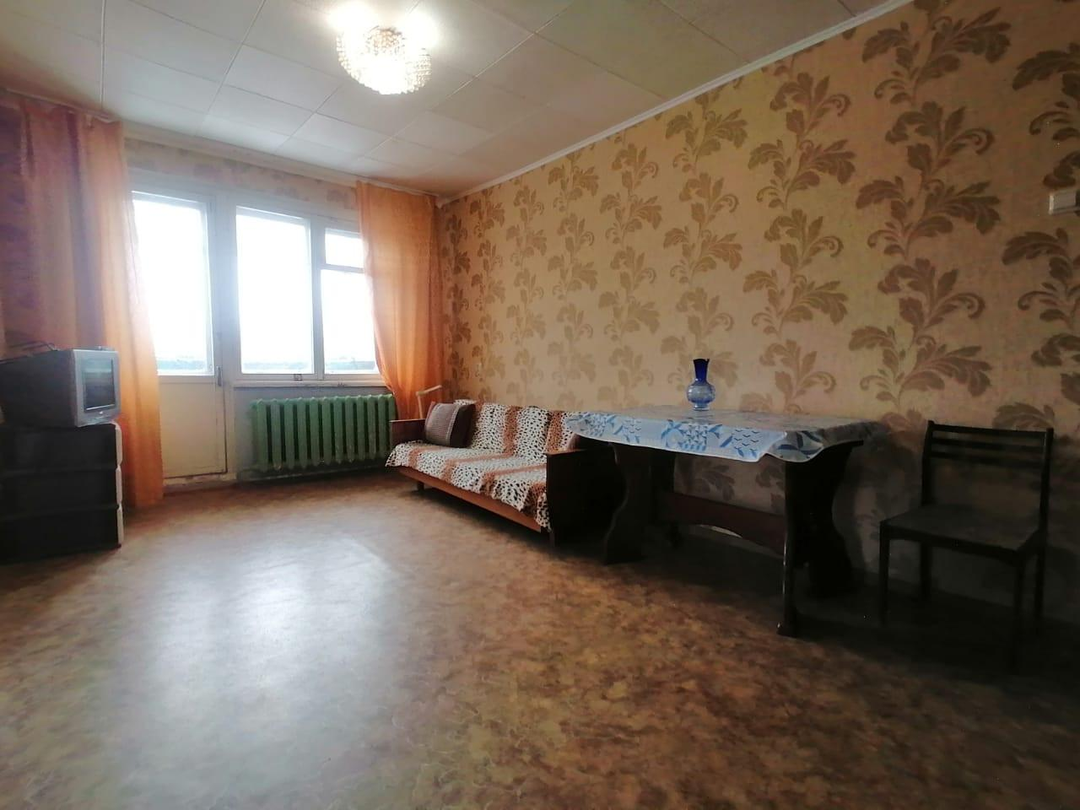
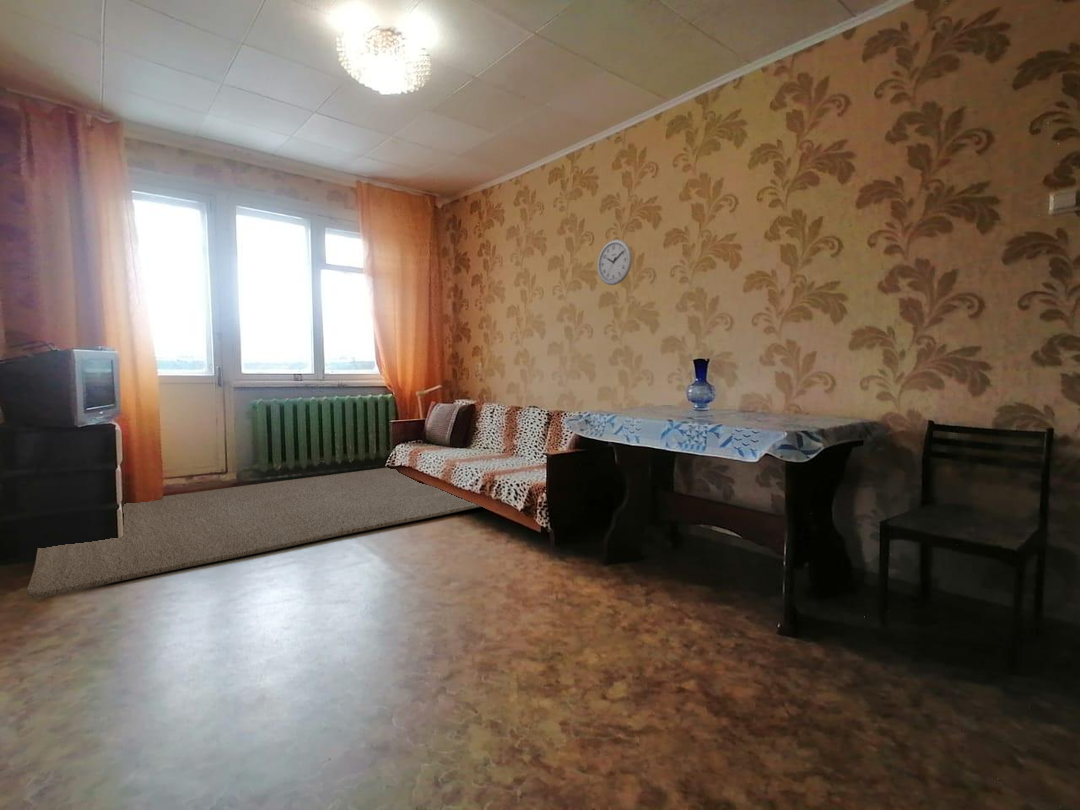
+ rug (305, 503)
+ wall clock (613, 262)
